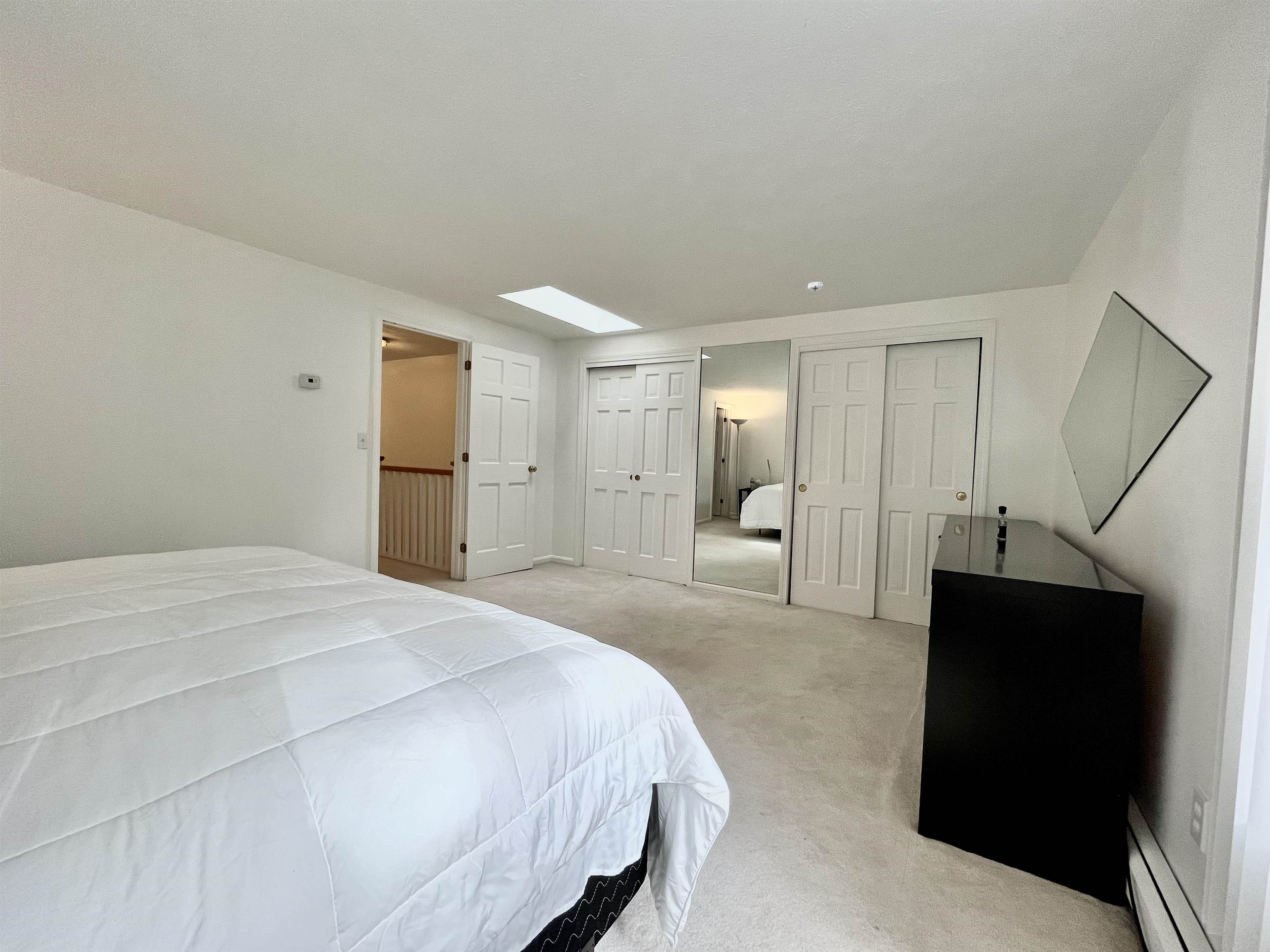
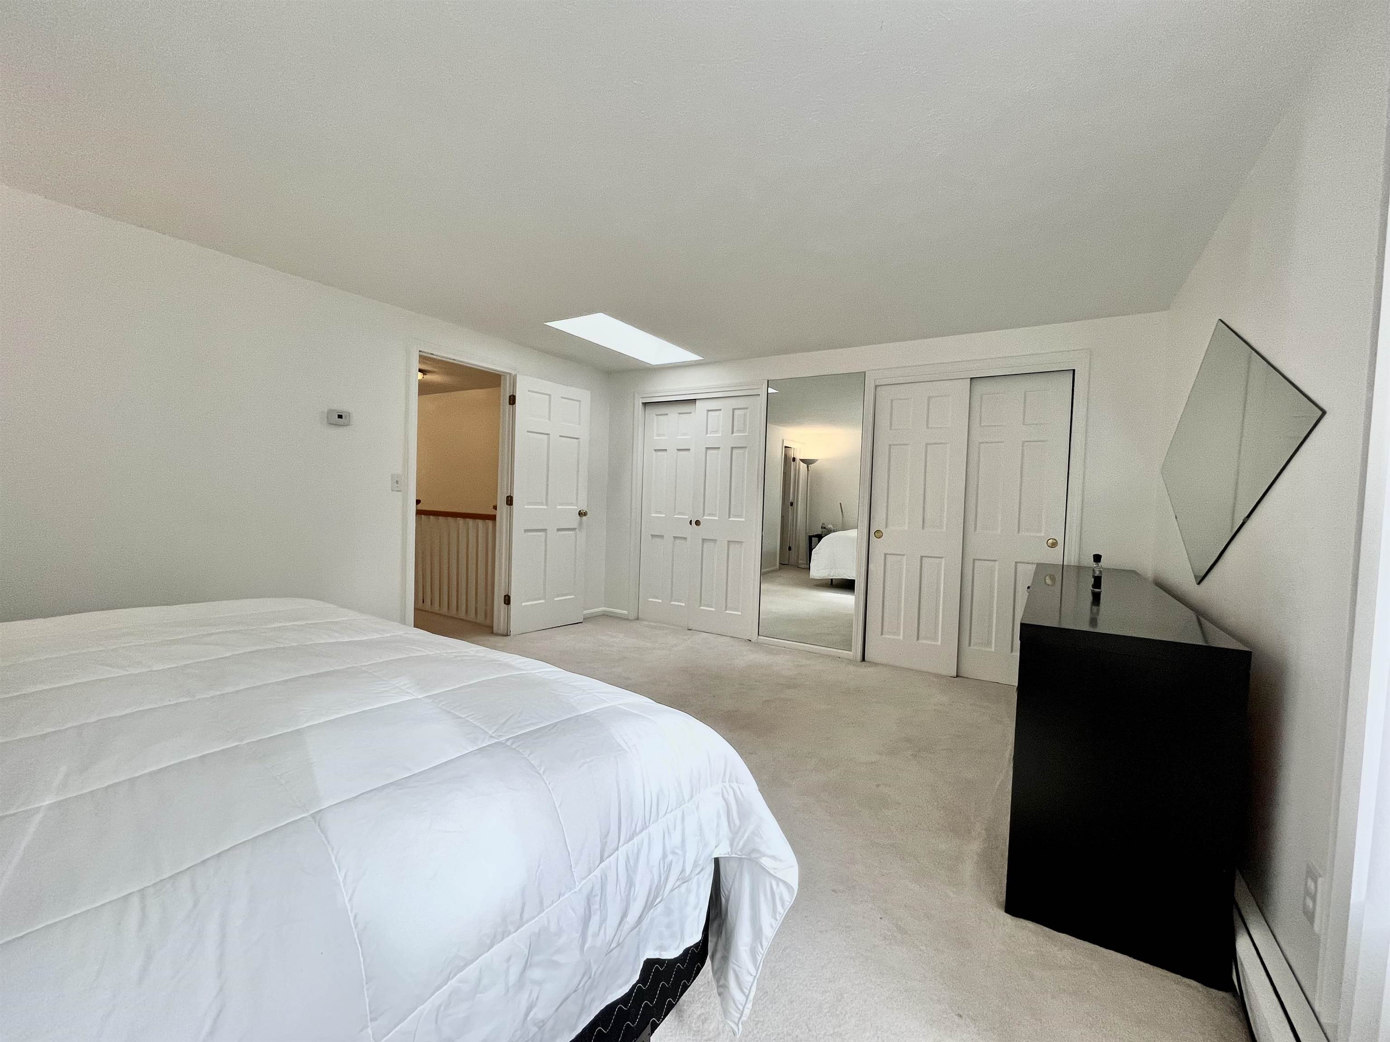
- smoke detector (814, 286)
